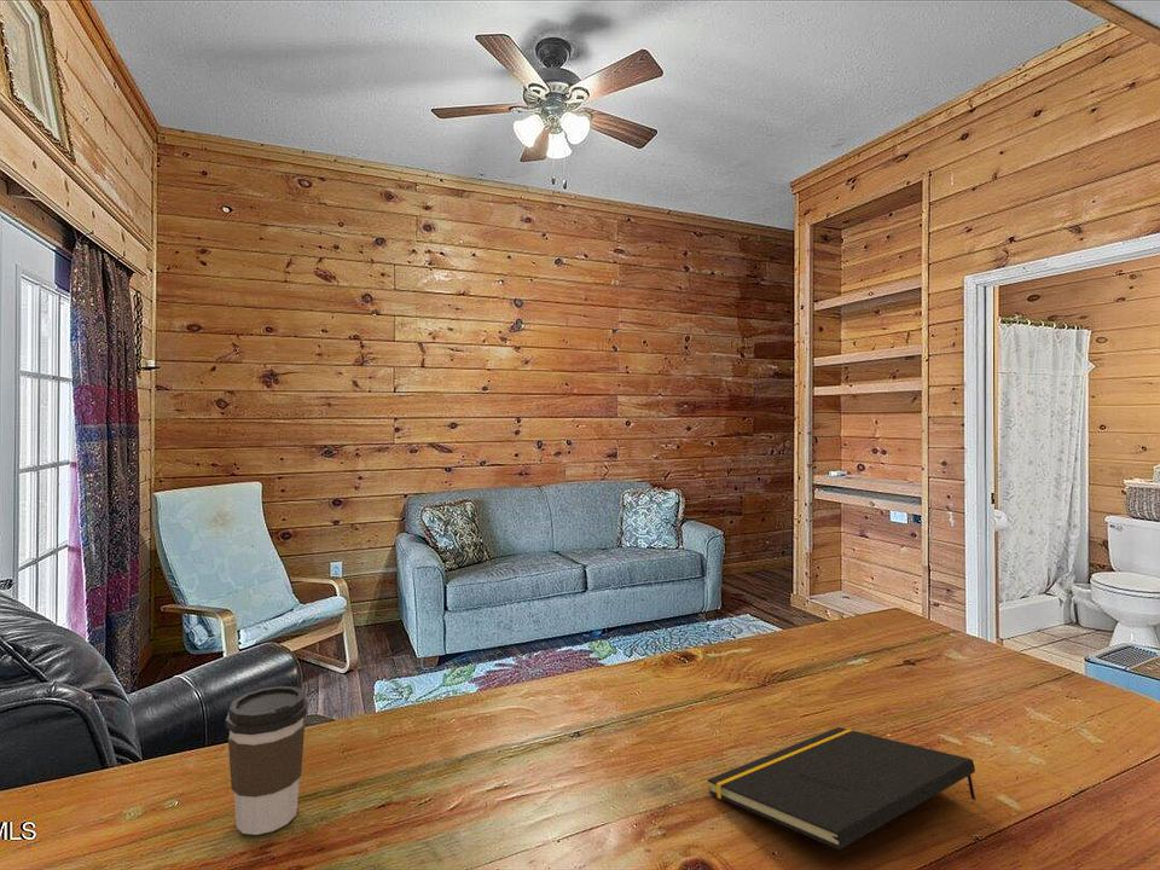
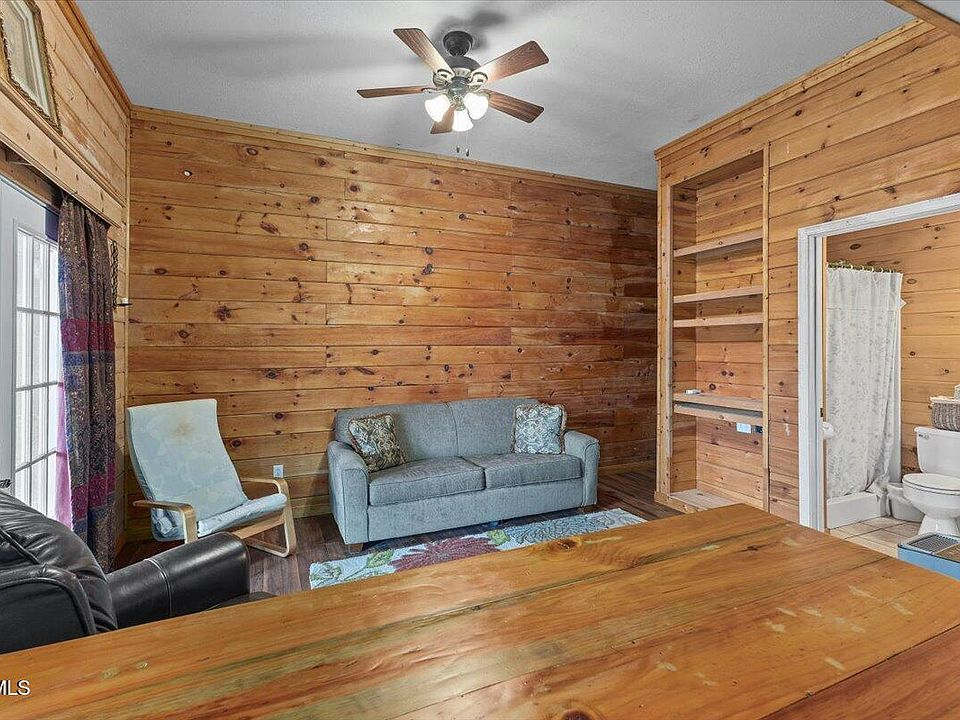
- coffee cup (267, 758)
- notepad (839, 776)
